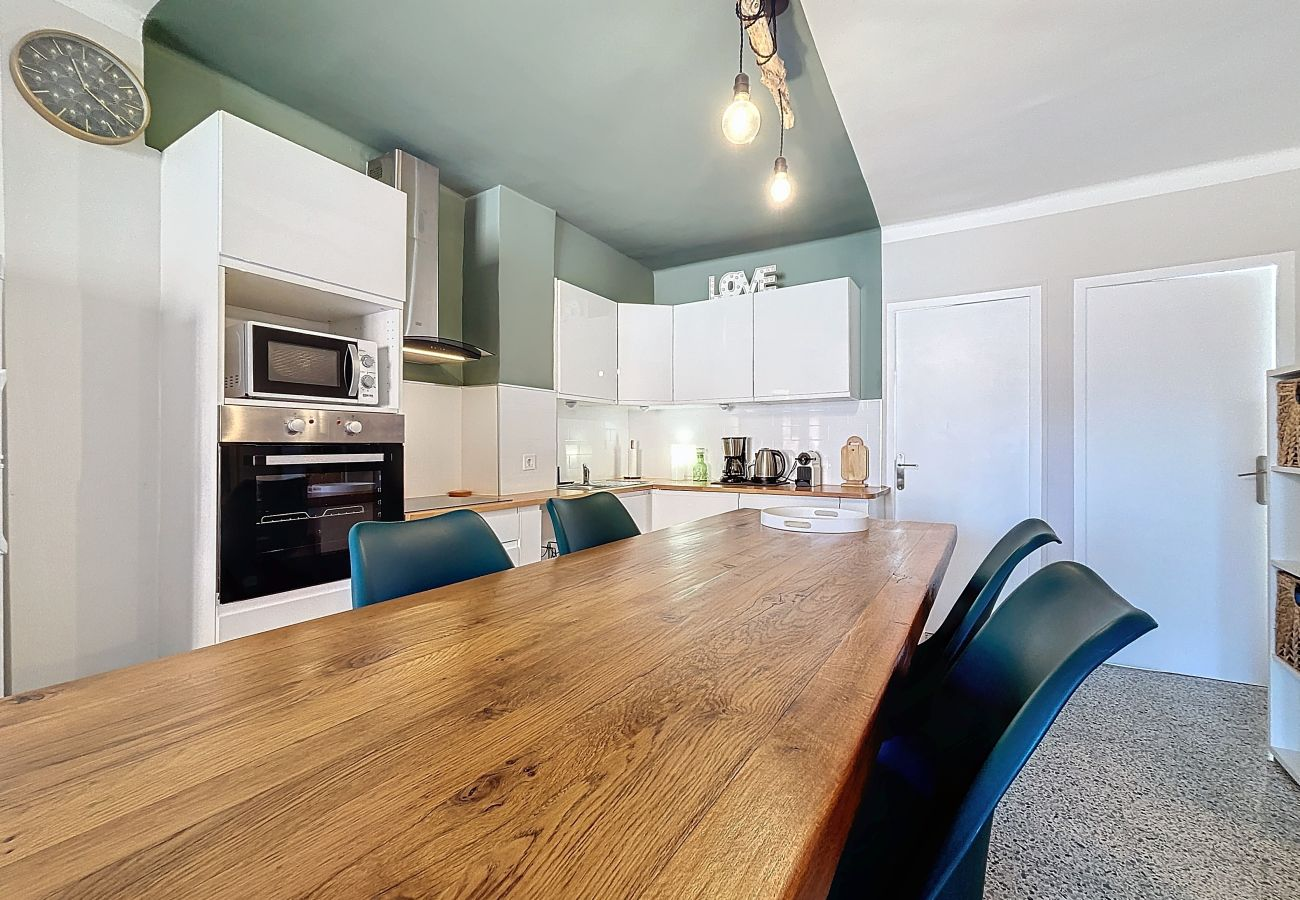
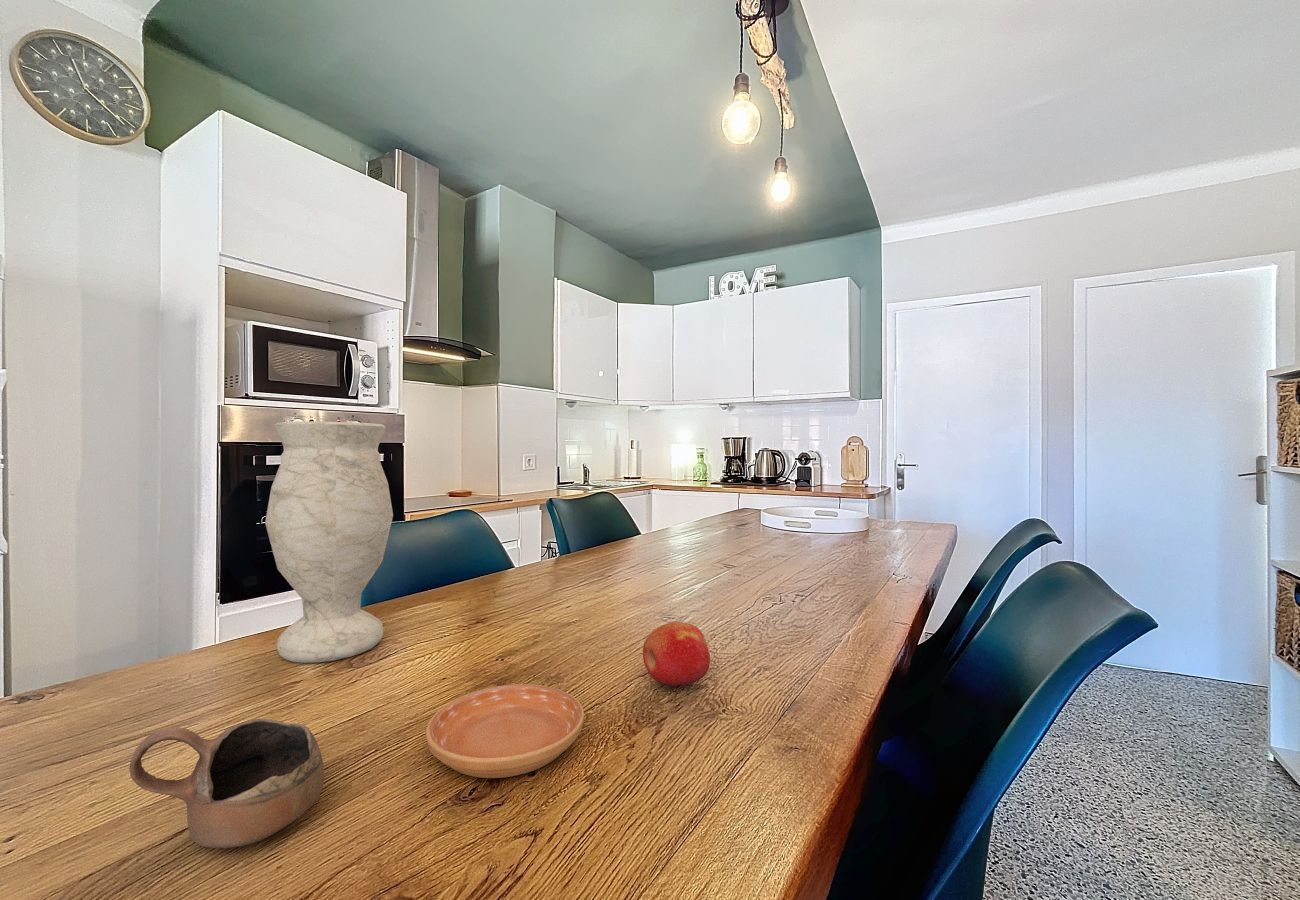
+ apple (675, 654)
+ cup (241, 766)
+ saucer (507, 729)
+ vase (332, 535)
